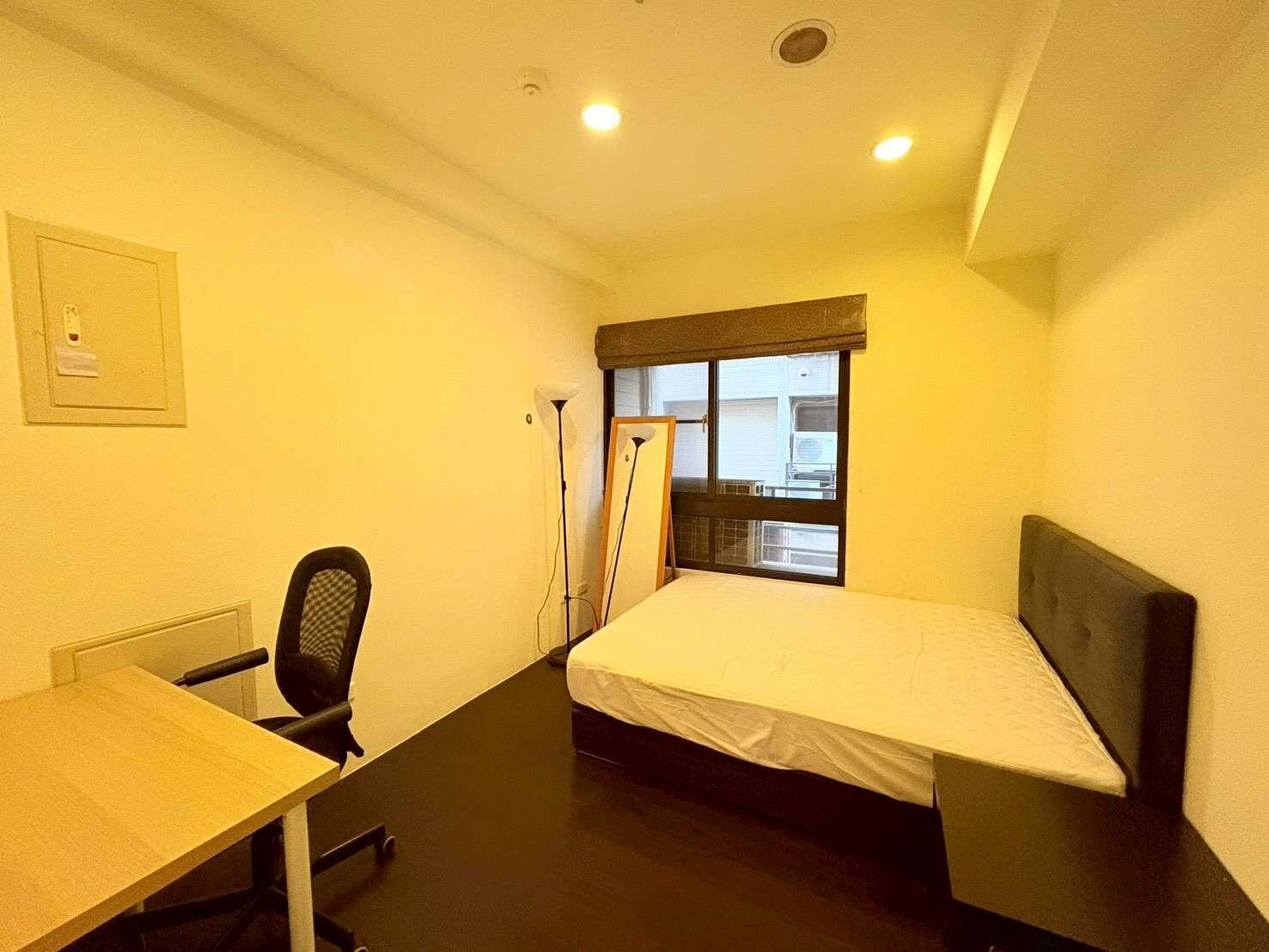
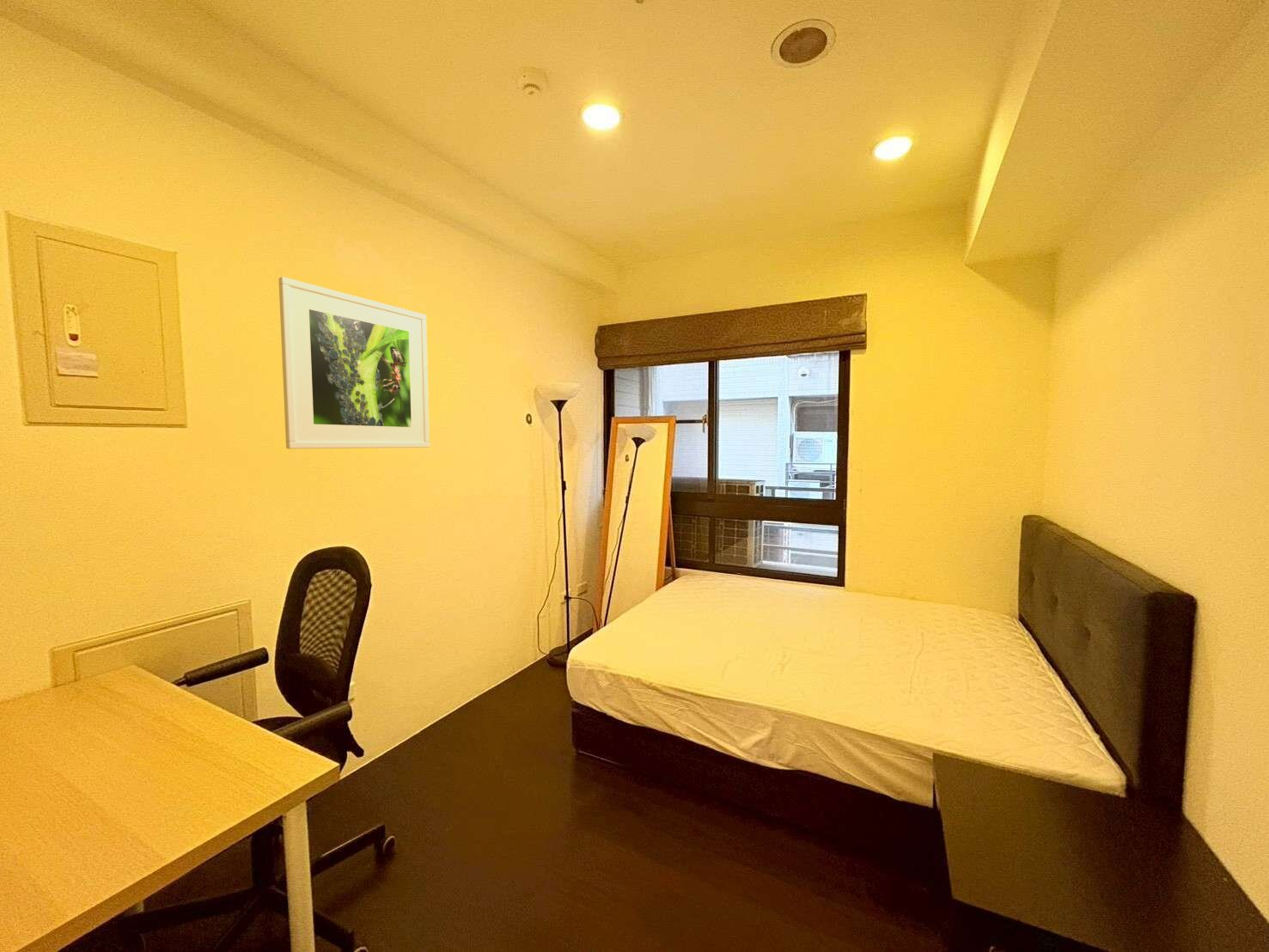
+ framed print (364, 374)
